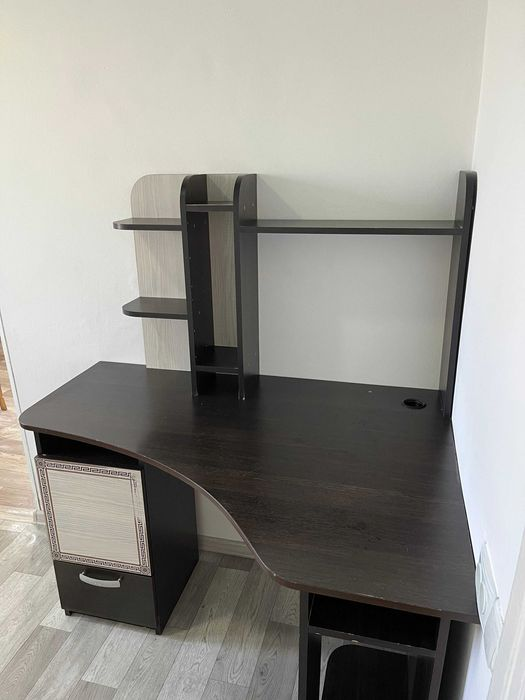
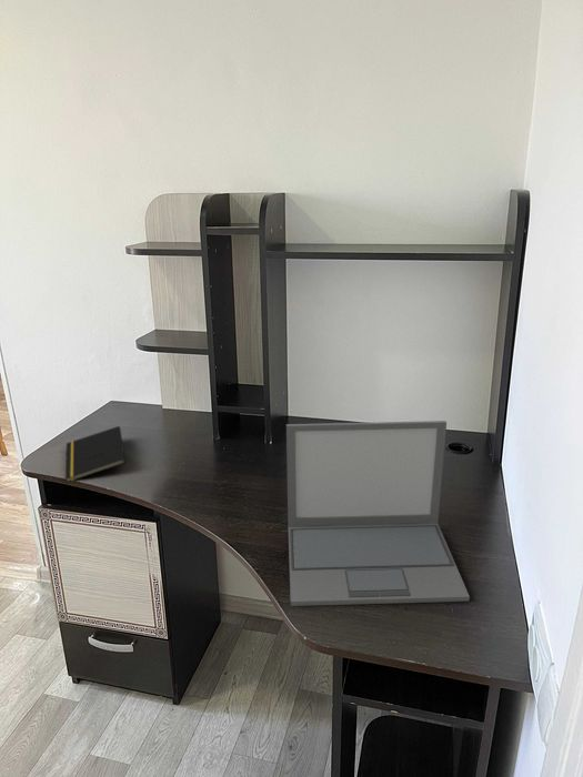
+ laptop (372, 507)
+ notepad (94, 452)
